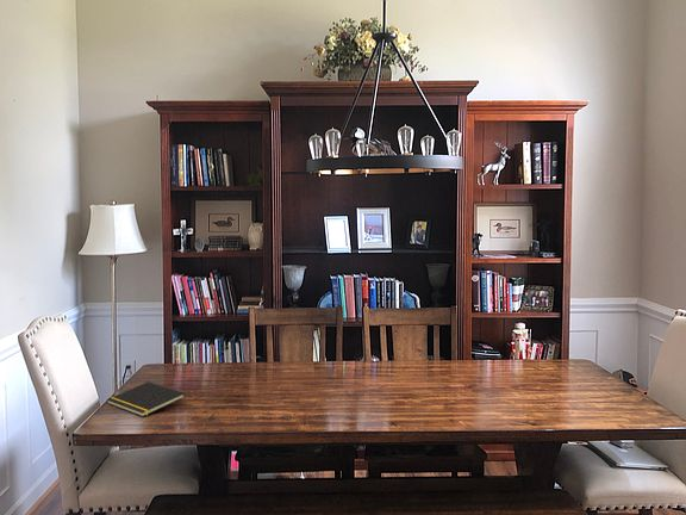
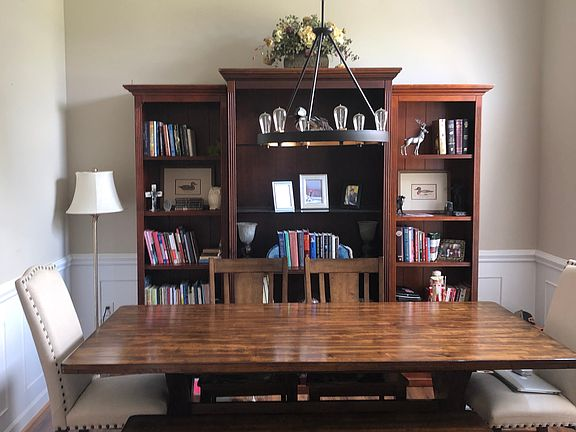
- notepad (145, 398)
